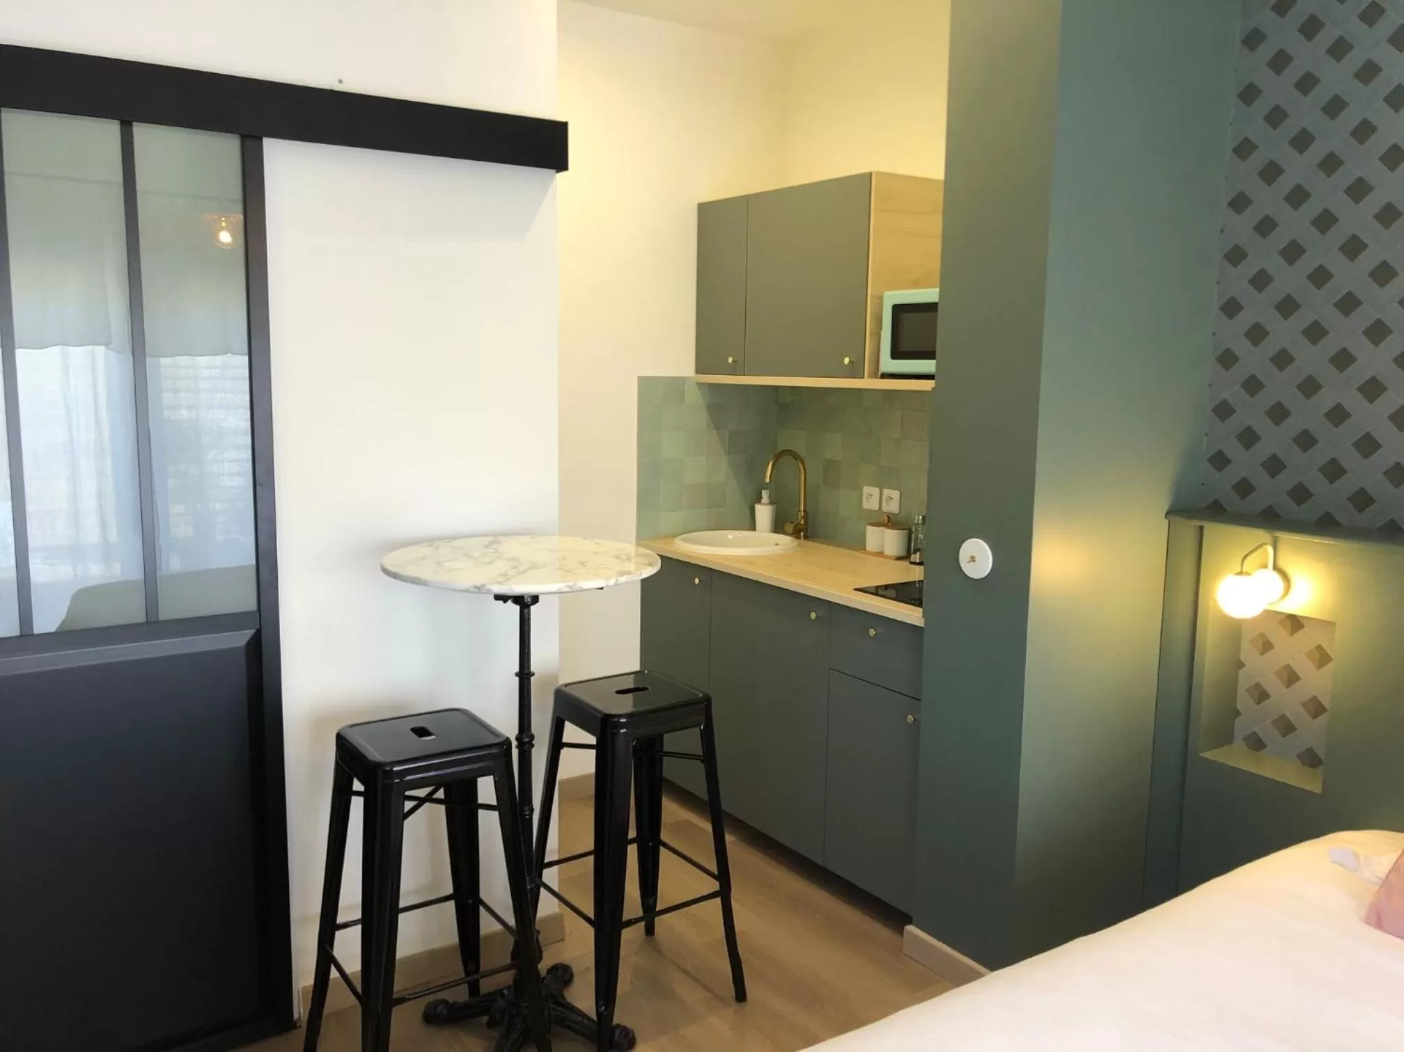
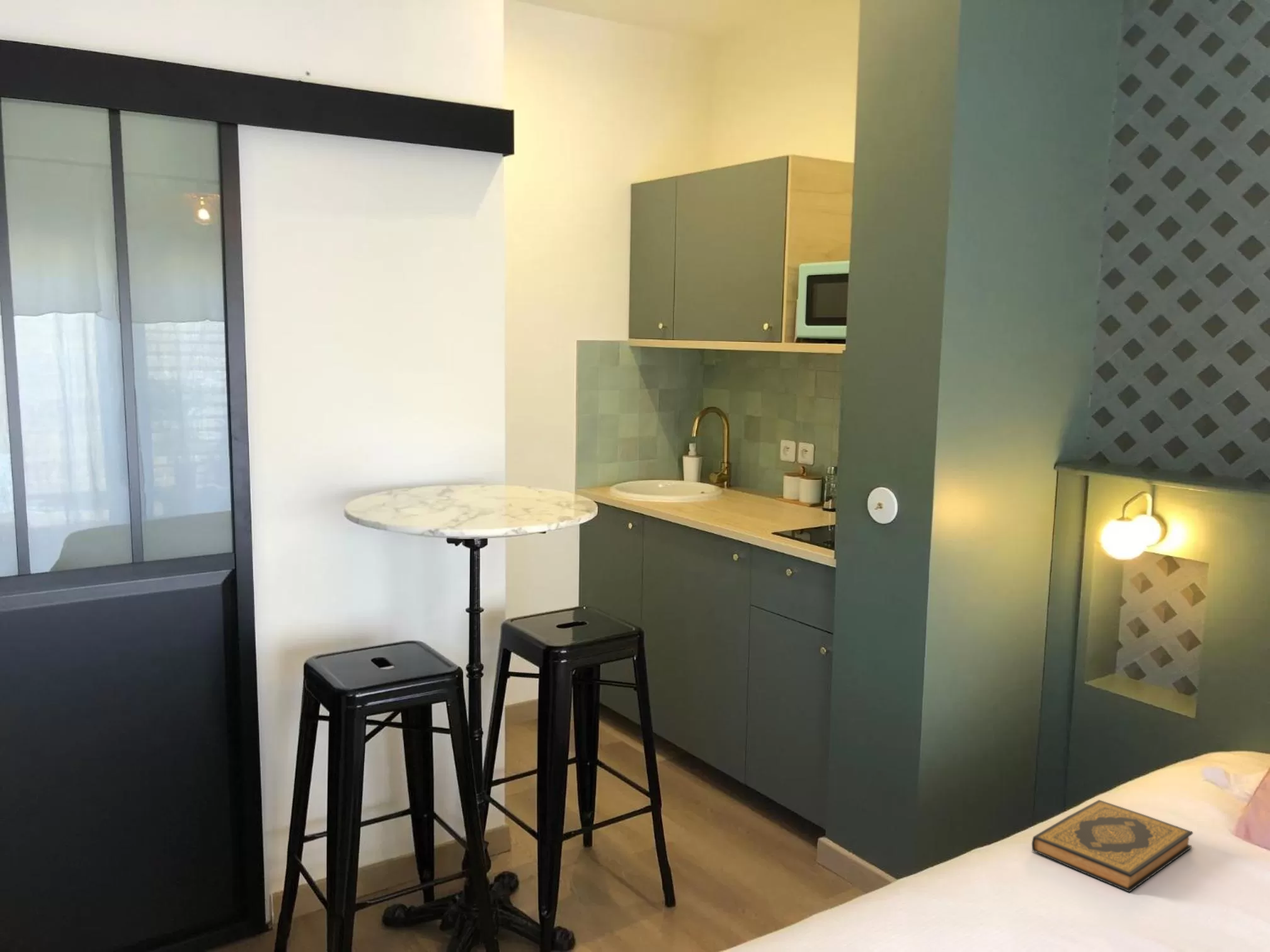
+ hardback book (1112, 841)
